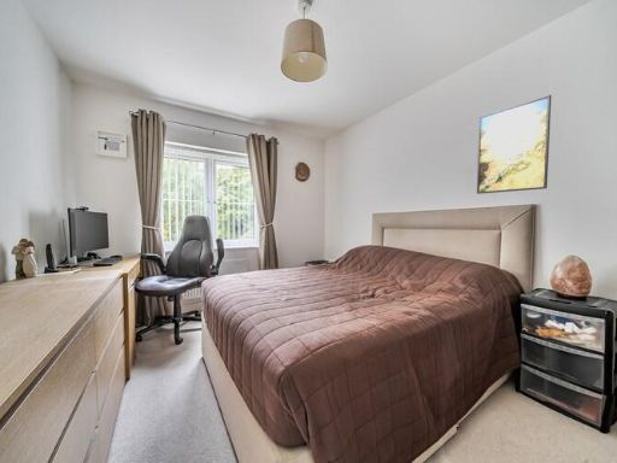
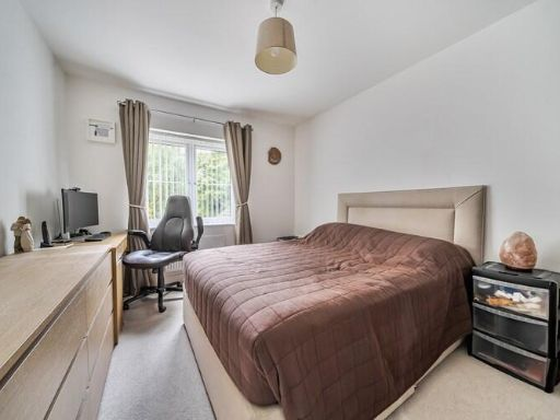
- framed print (510, 148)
